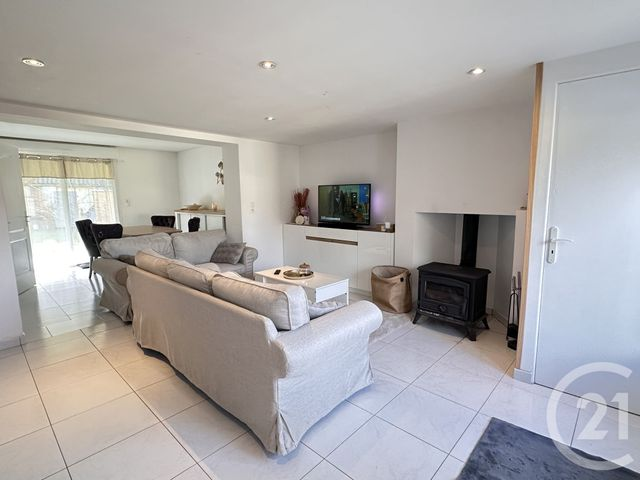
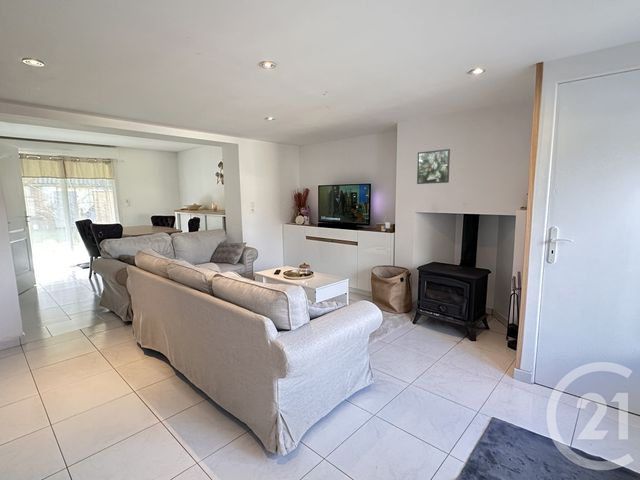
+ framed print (432, 167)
